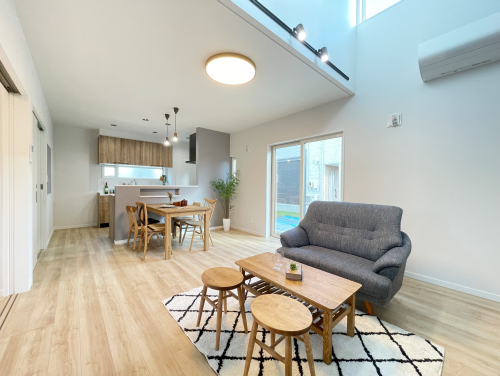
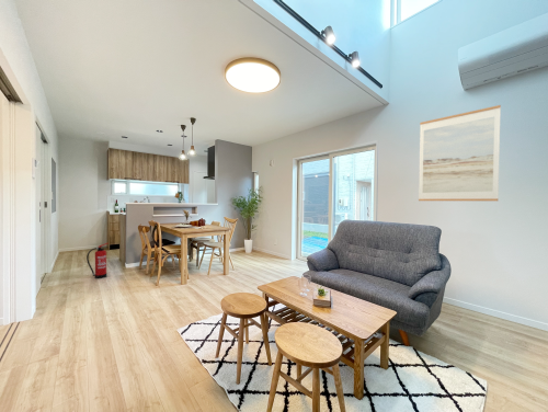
+ wall art (455, 158)
+ fire extinguisher (98, 261)
